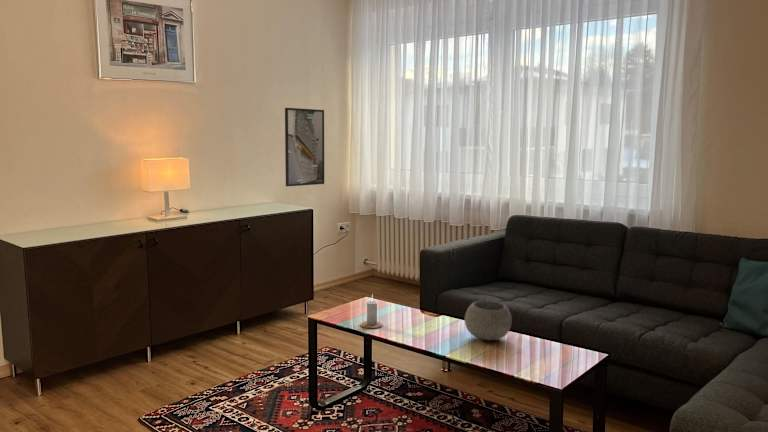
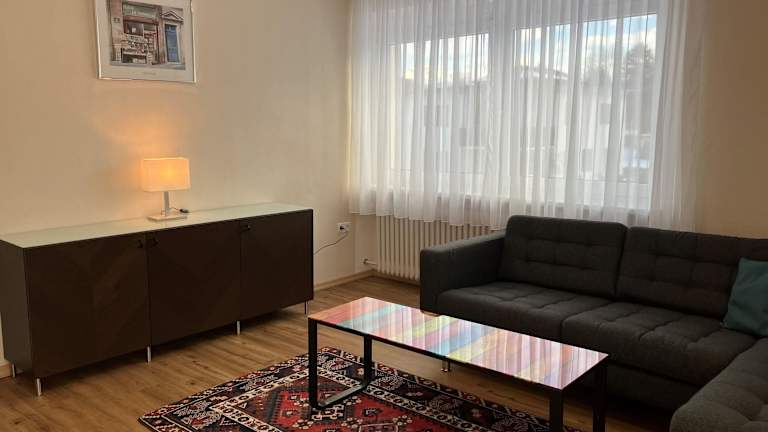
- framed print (305, 147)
- bowl (488, 321)
- candle (371, 309)
